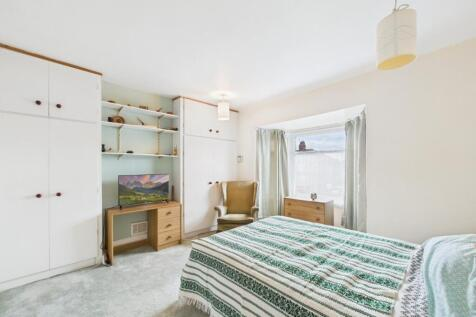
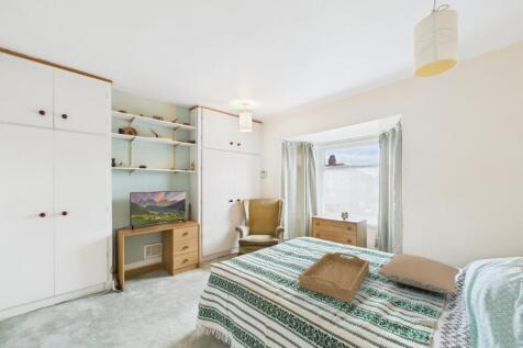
+ pillow (419, 271)
+ serving tray (336, 270)
